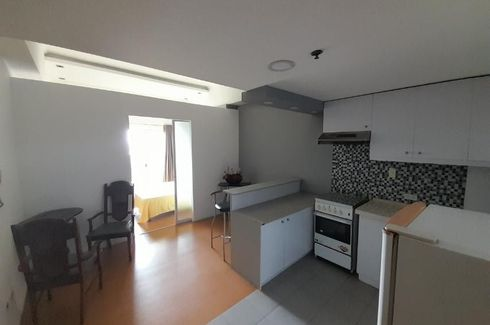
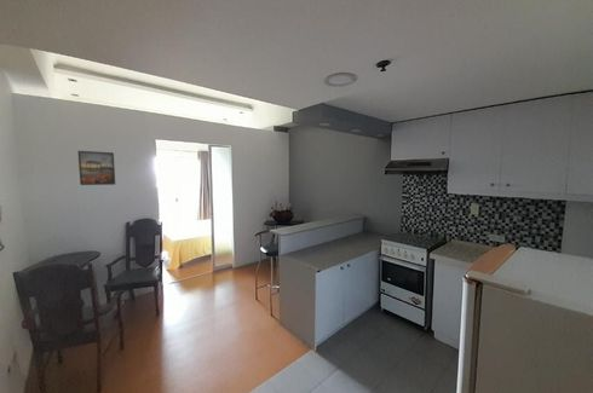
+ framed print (97, 168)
